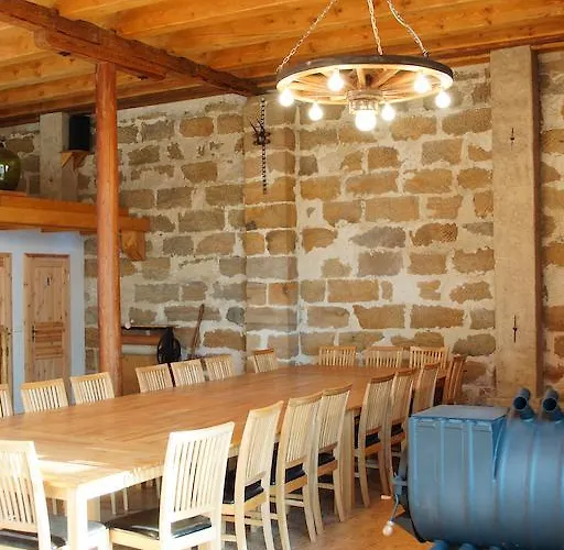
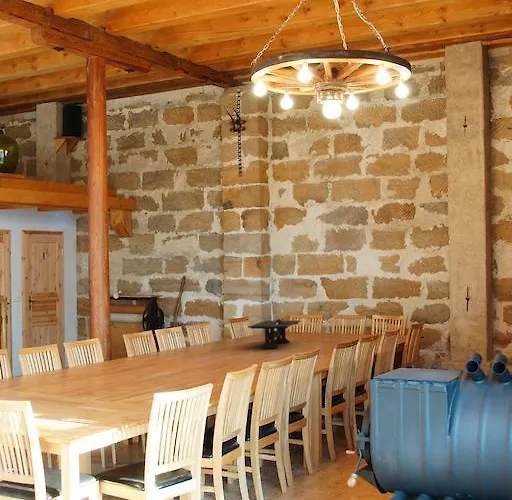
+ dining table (275, 327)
